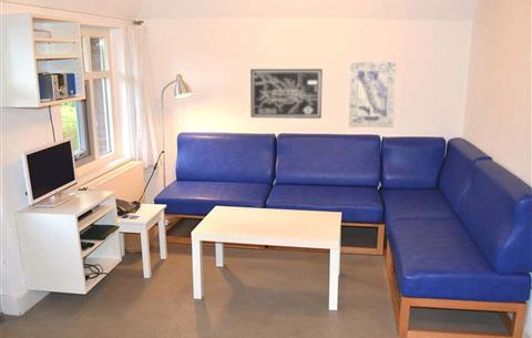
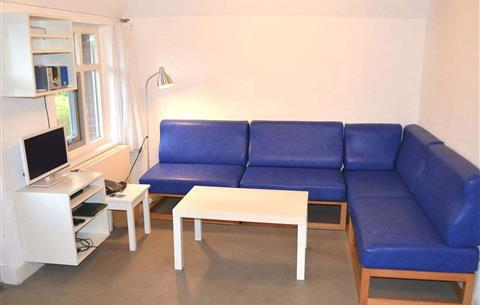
- wall art (371, 94)
- wall art (286, 93)
